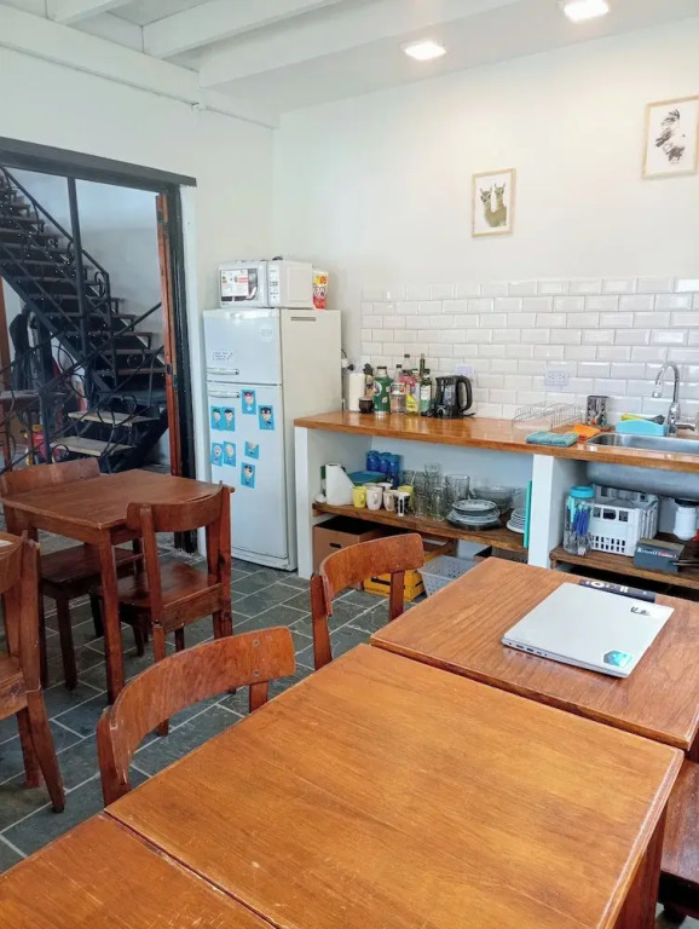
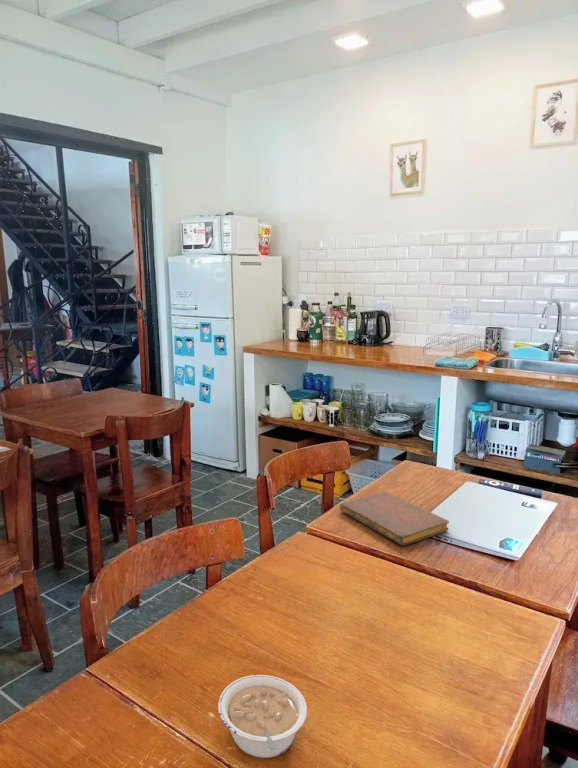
+ legume (265, 718)
+ notebook (392, 516)
